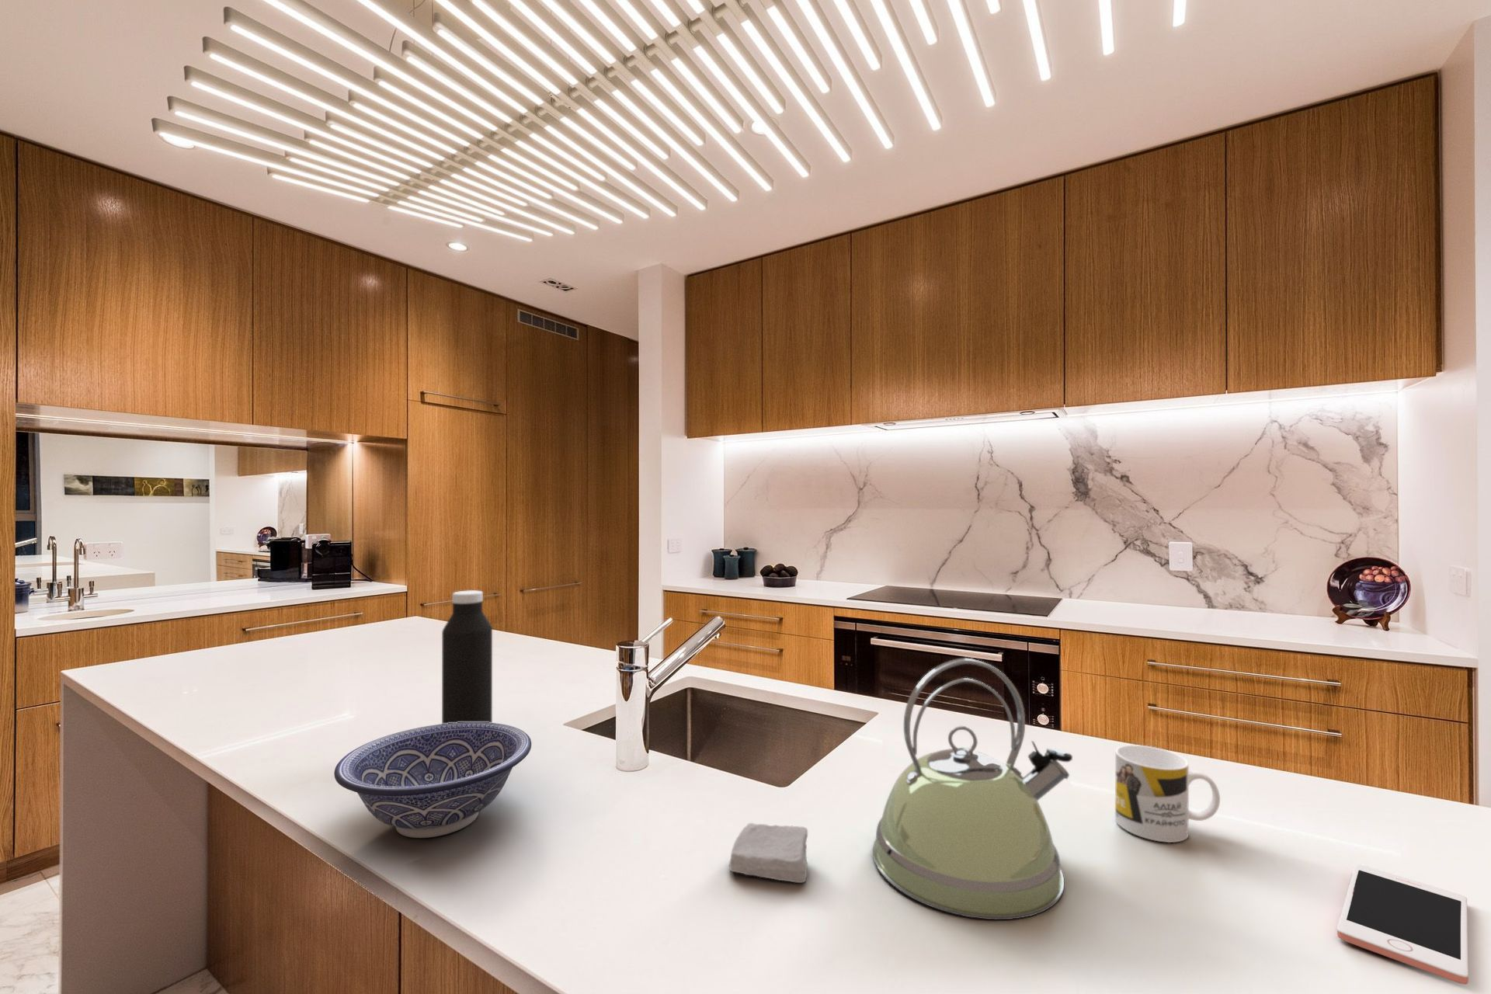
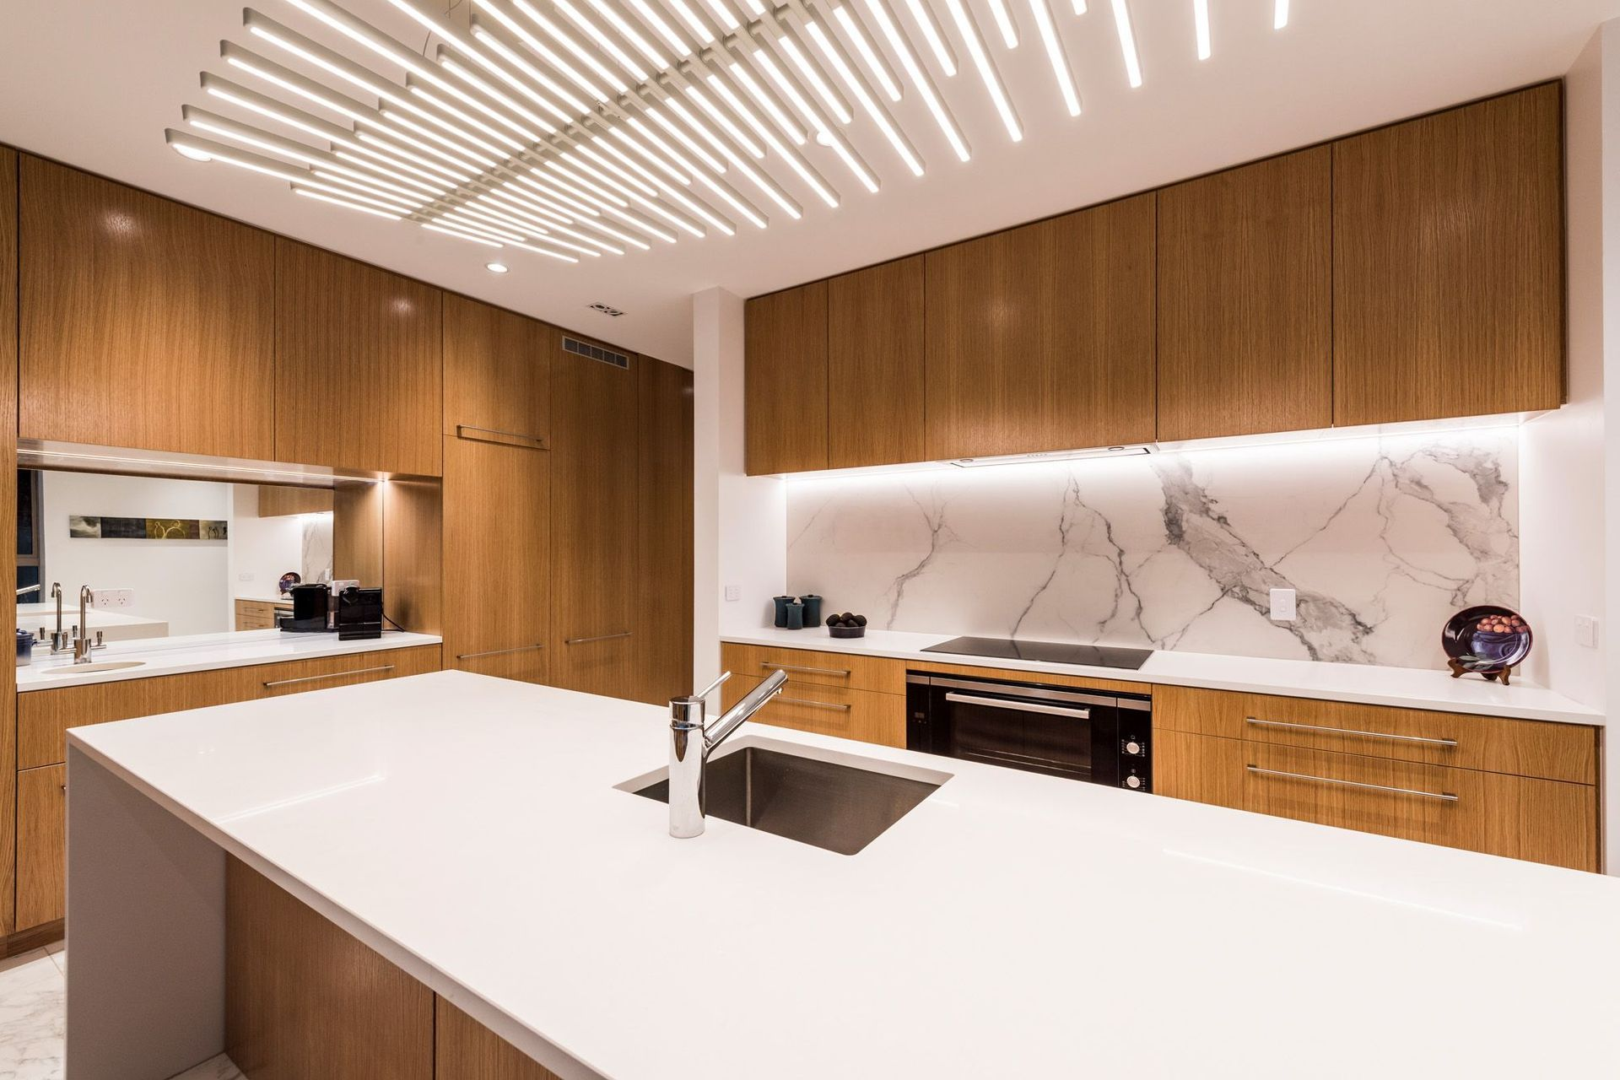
- mug (1166, 793)
- kettle (975, 760)
- decorative bowl (438, 785)
- soap bar (769, 850)
- water bottle (467, 668)
- cell phone (1404, 915)
